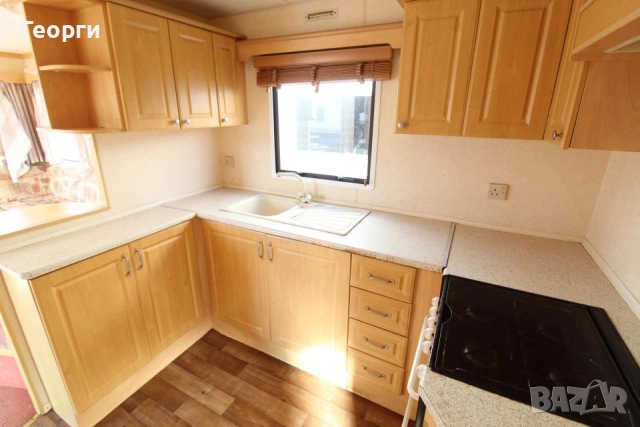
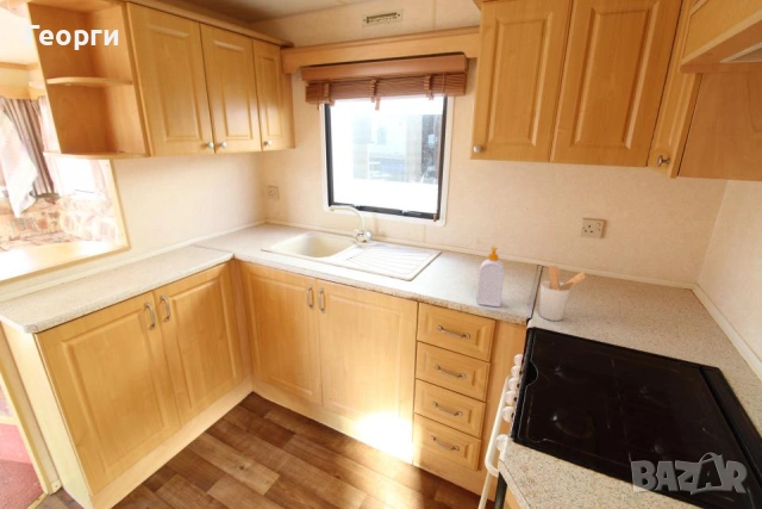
+ utensil holder (561, 293)
+ soap bottle (491, 275)
